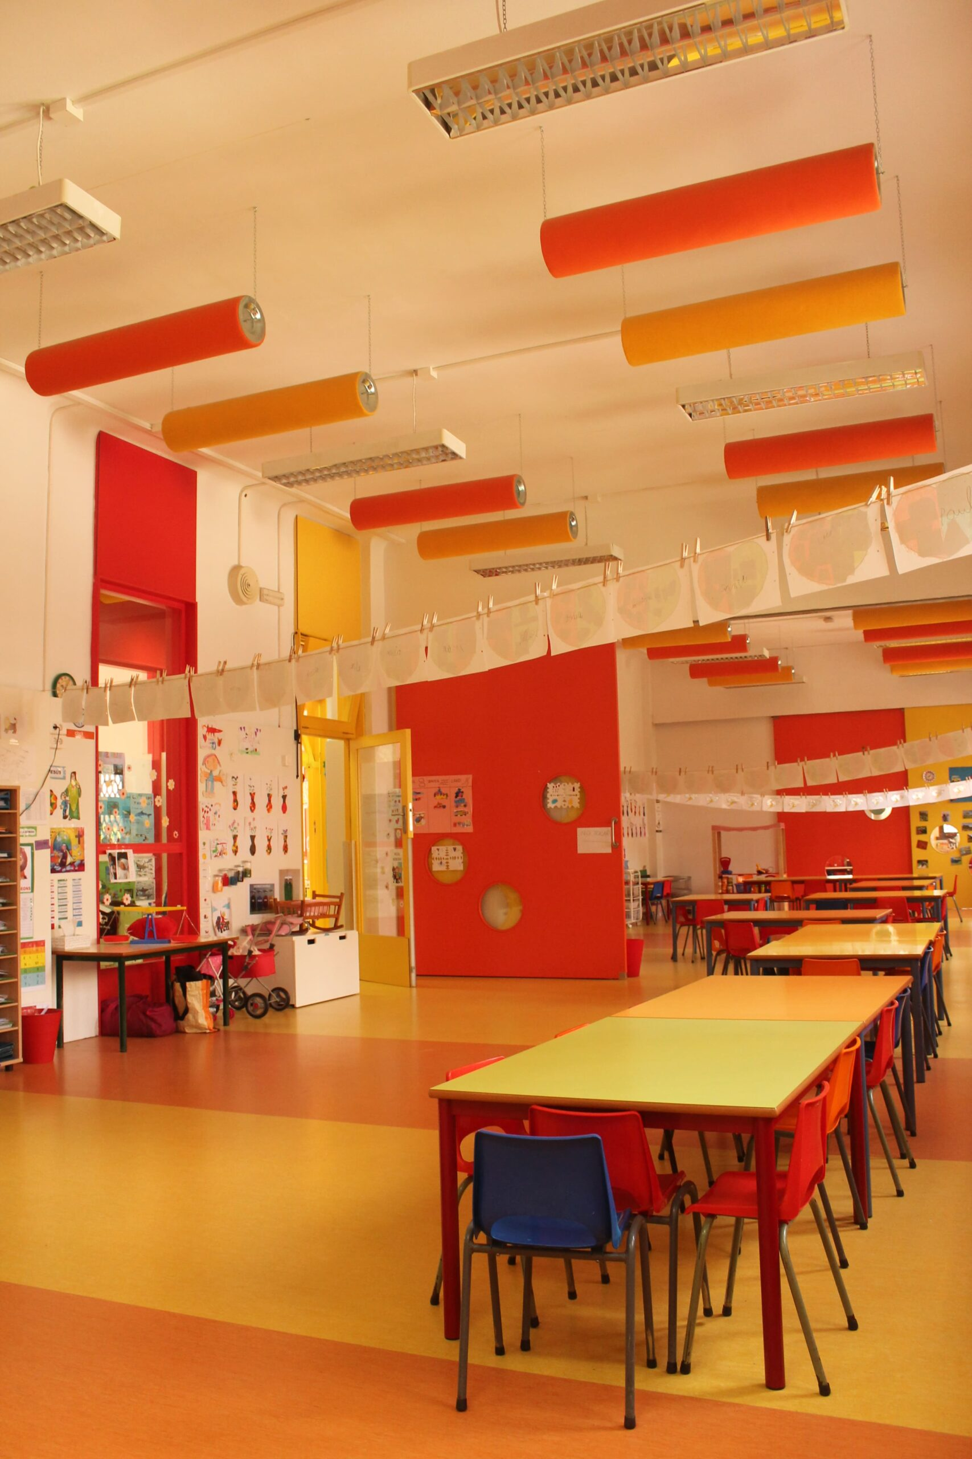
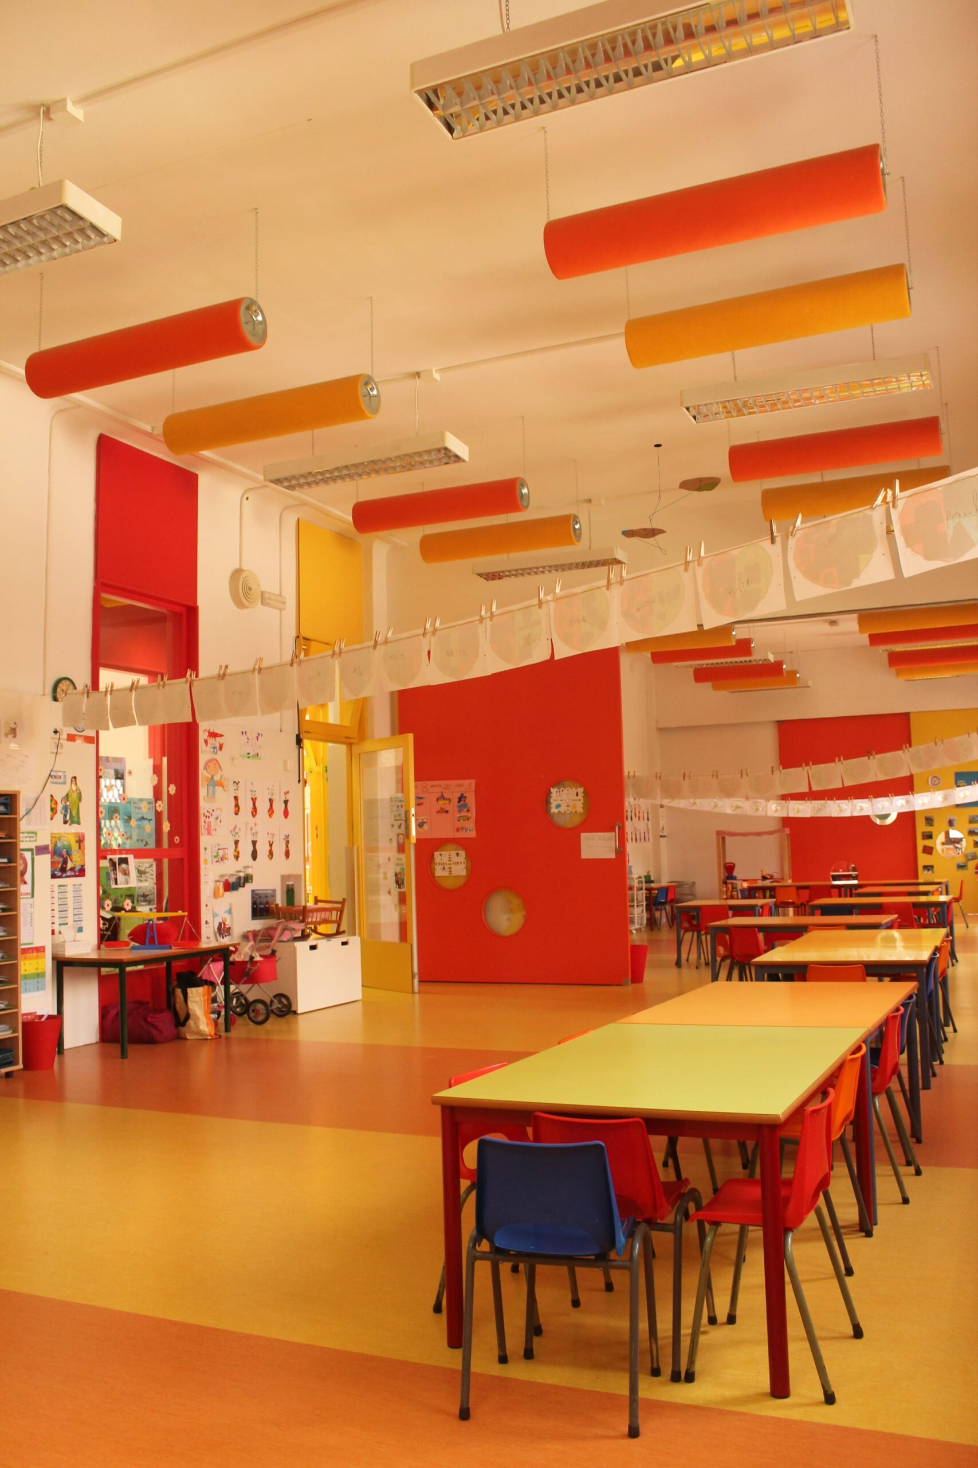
+ ceiling mobile (671, 504)
